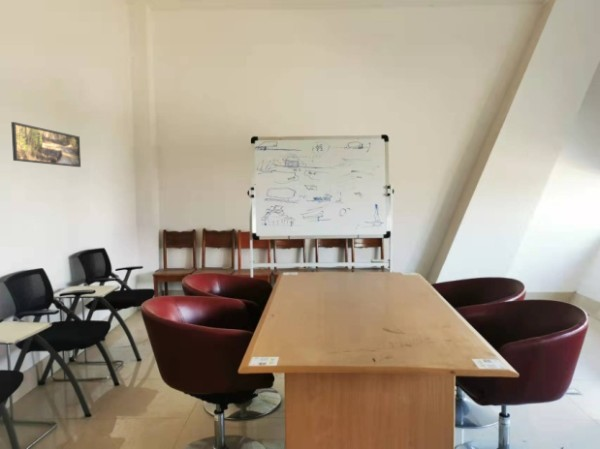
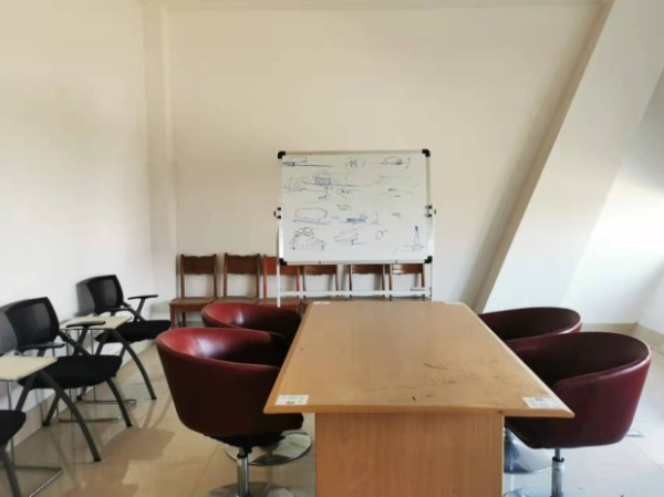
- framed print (50, 147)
